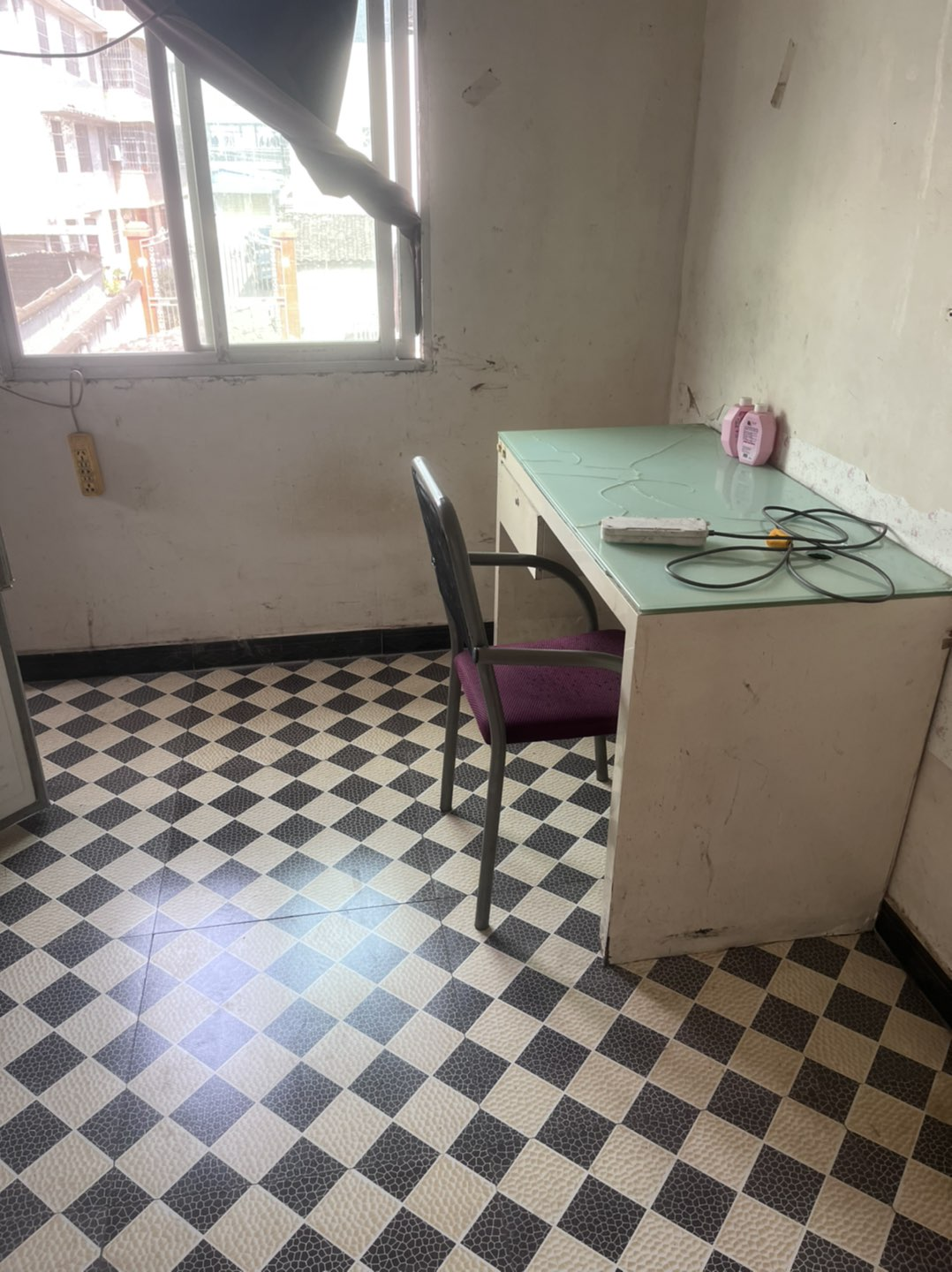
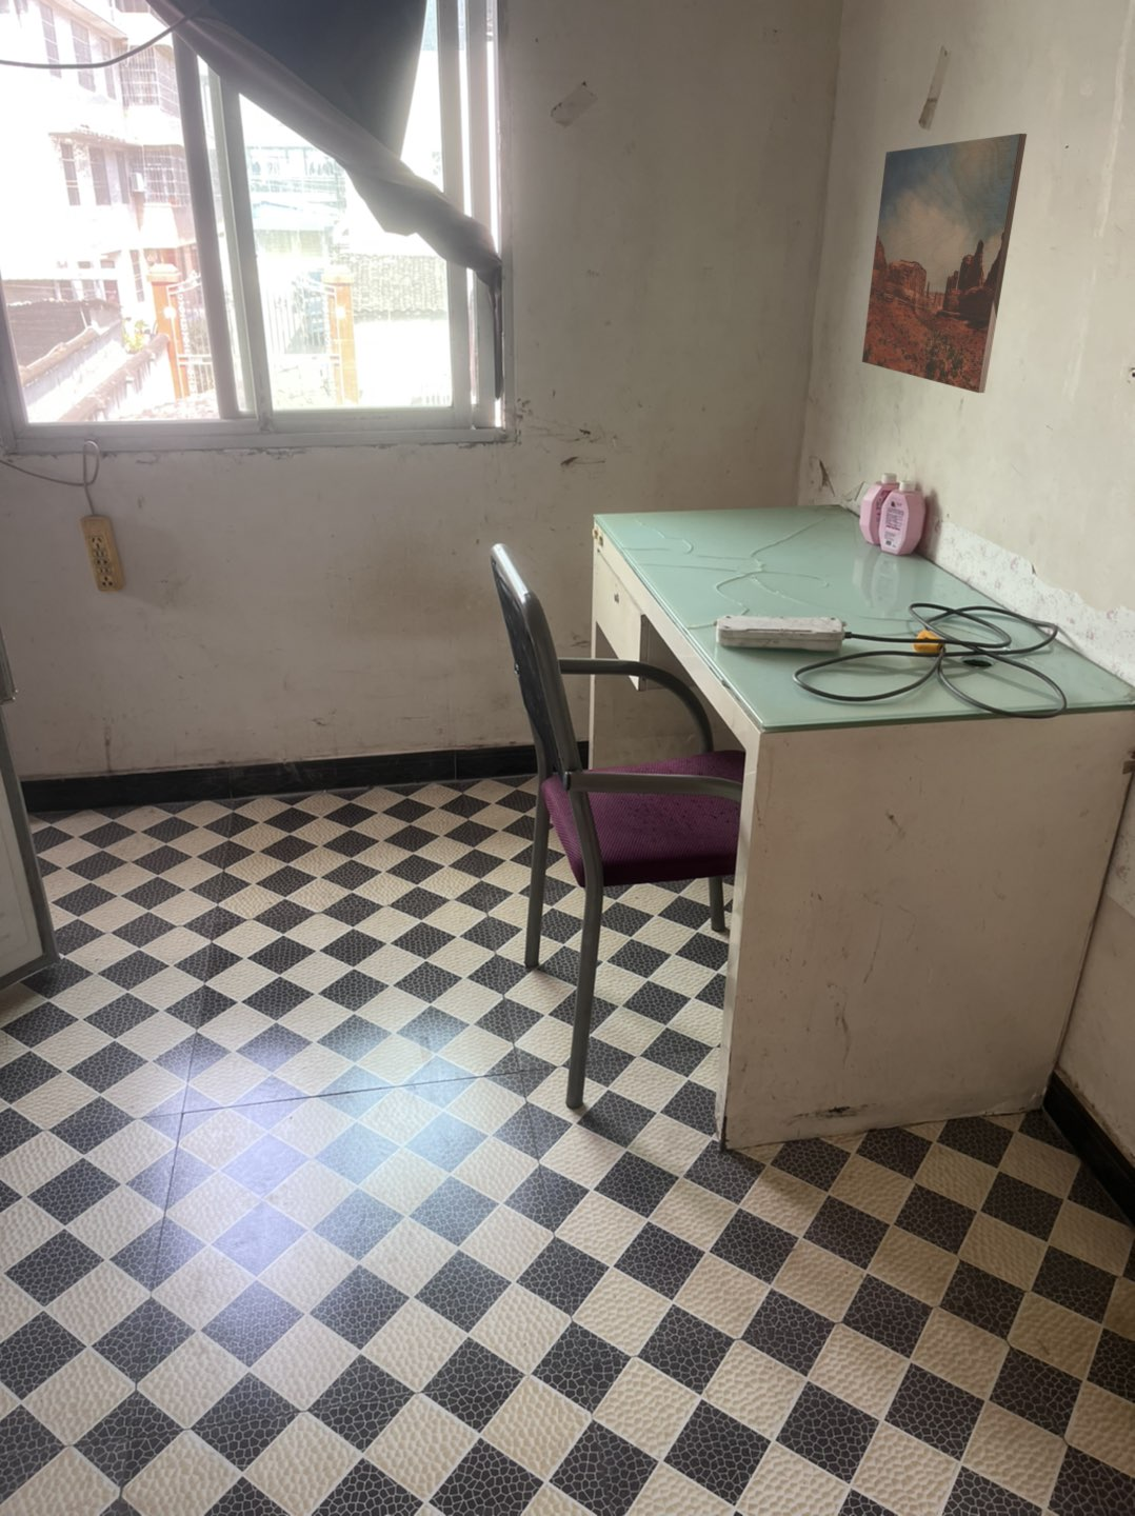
+ wall art (932, 265)
